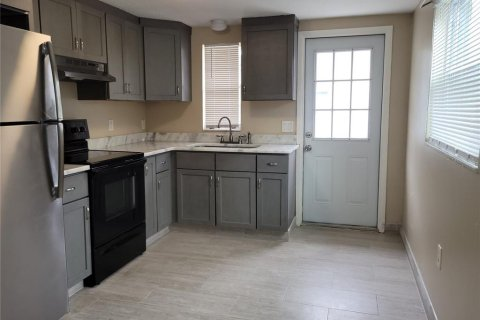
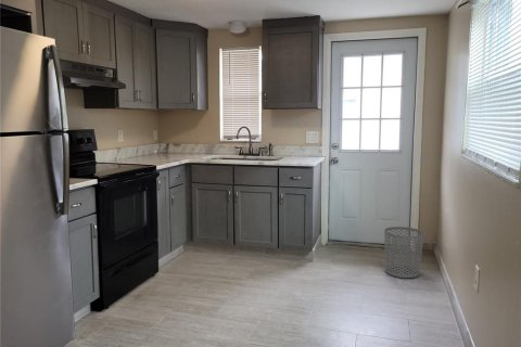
+ waste bin (403, 252)
